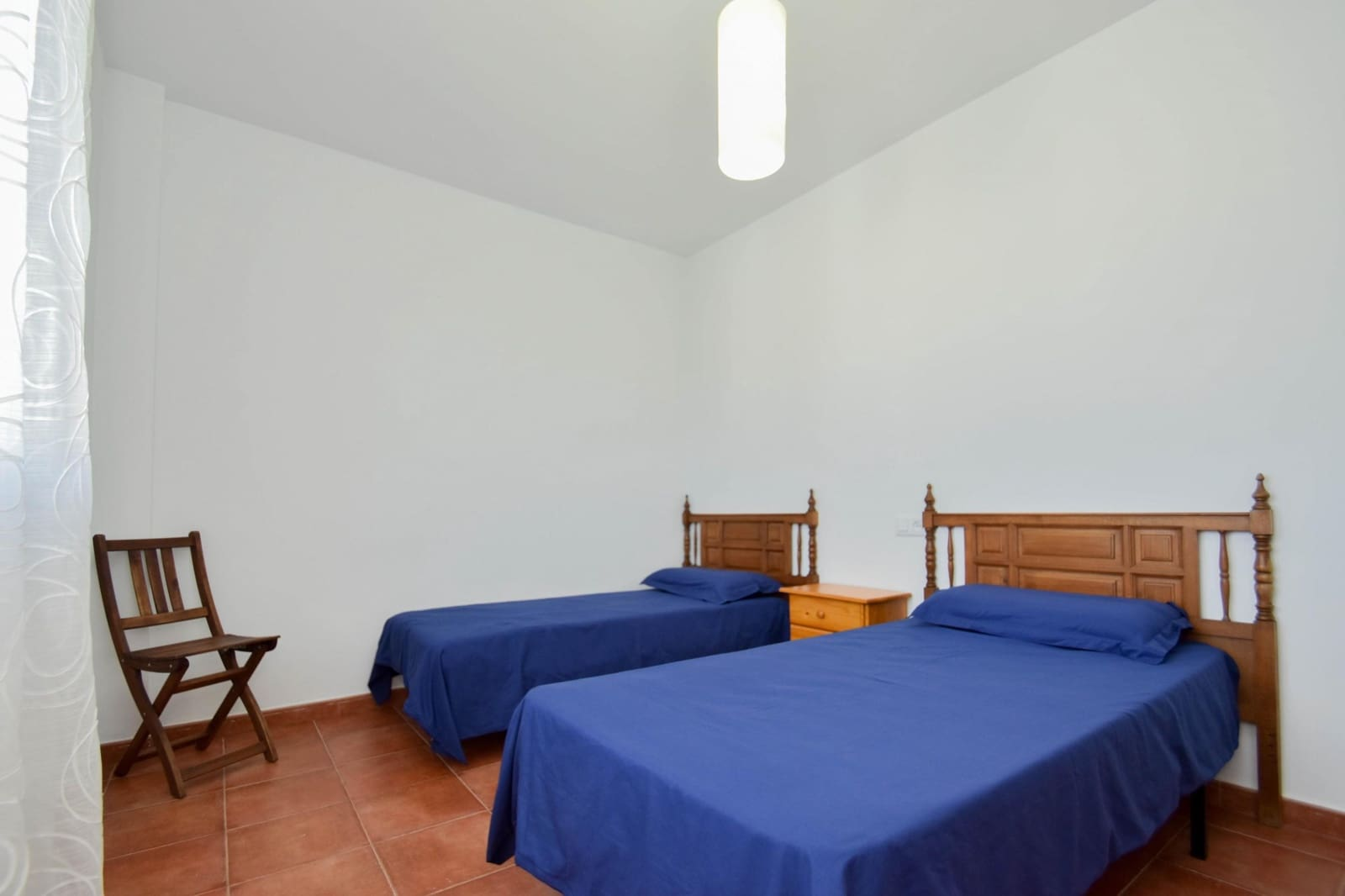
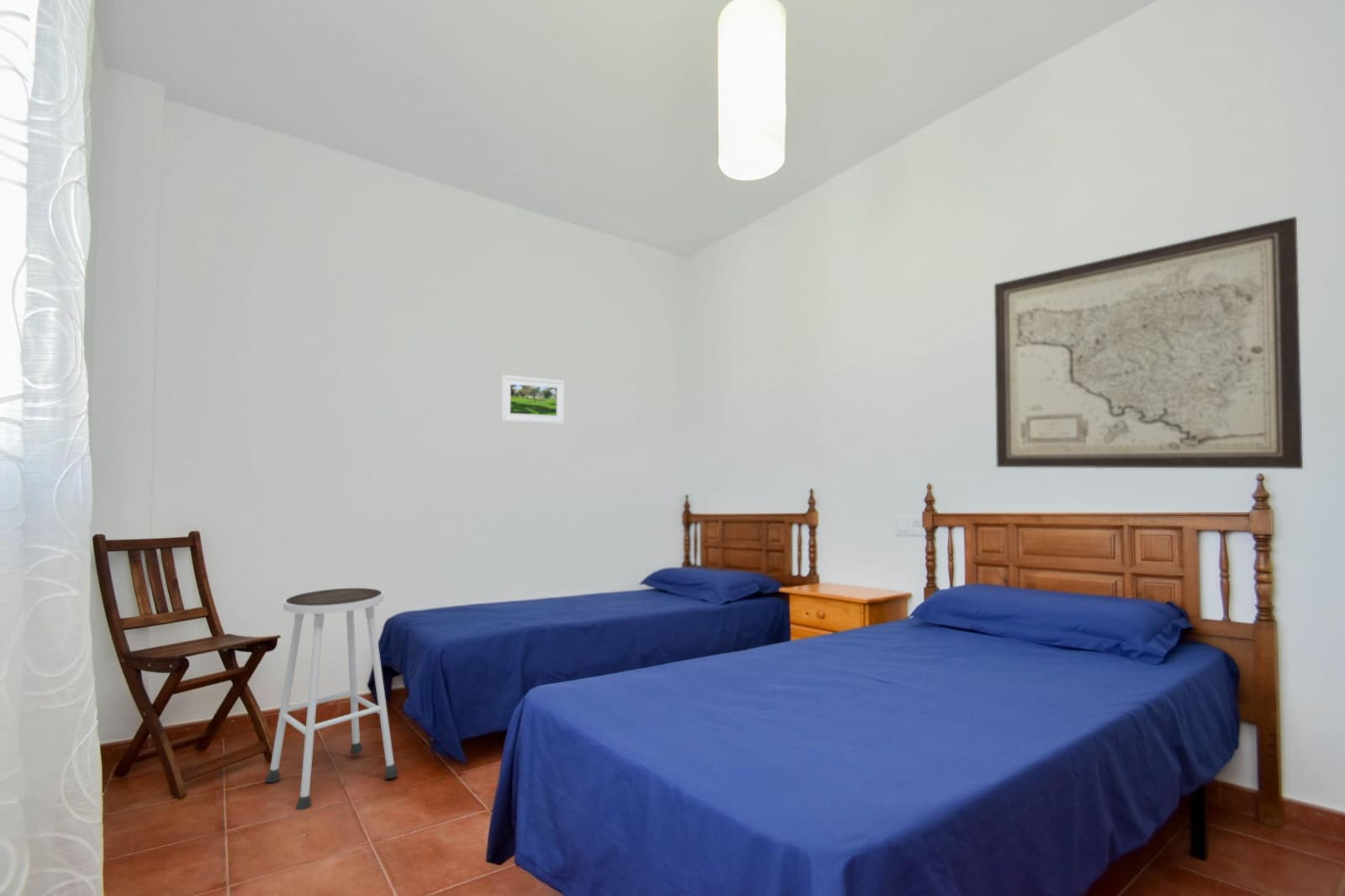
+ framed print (533, 400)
+ wall art (1124, 361)
+ stool (336, 693)
